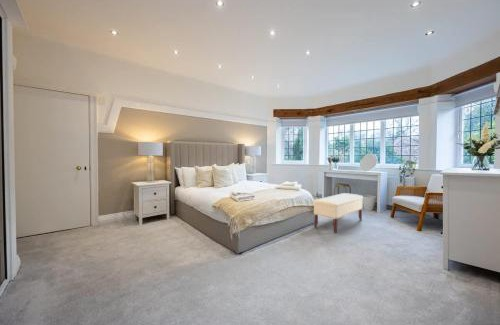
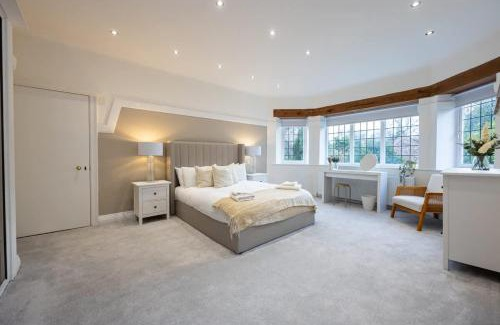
- bench (339, 210)
